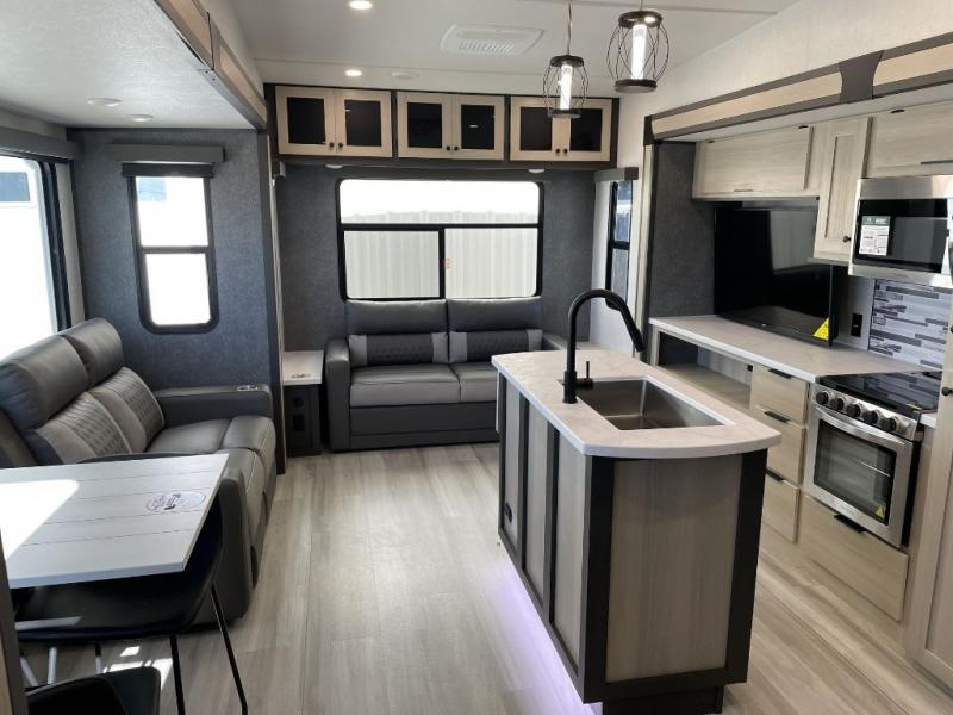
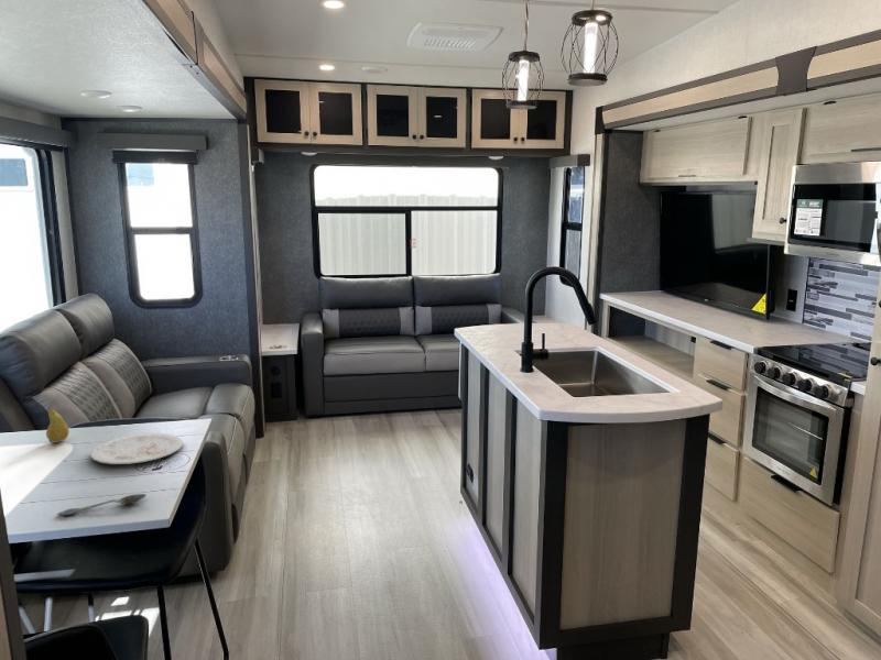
+ spoon (102, 504)
+ plate (138, 449)
+ fruit (56, 425)
